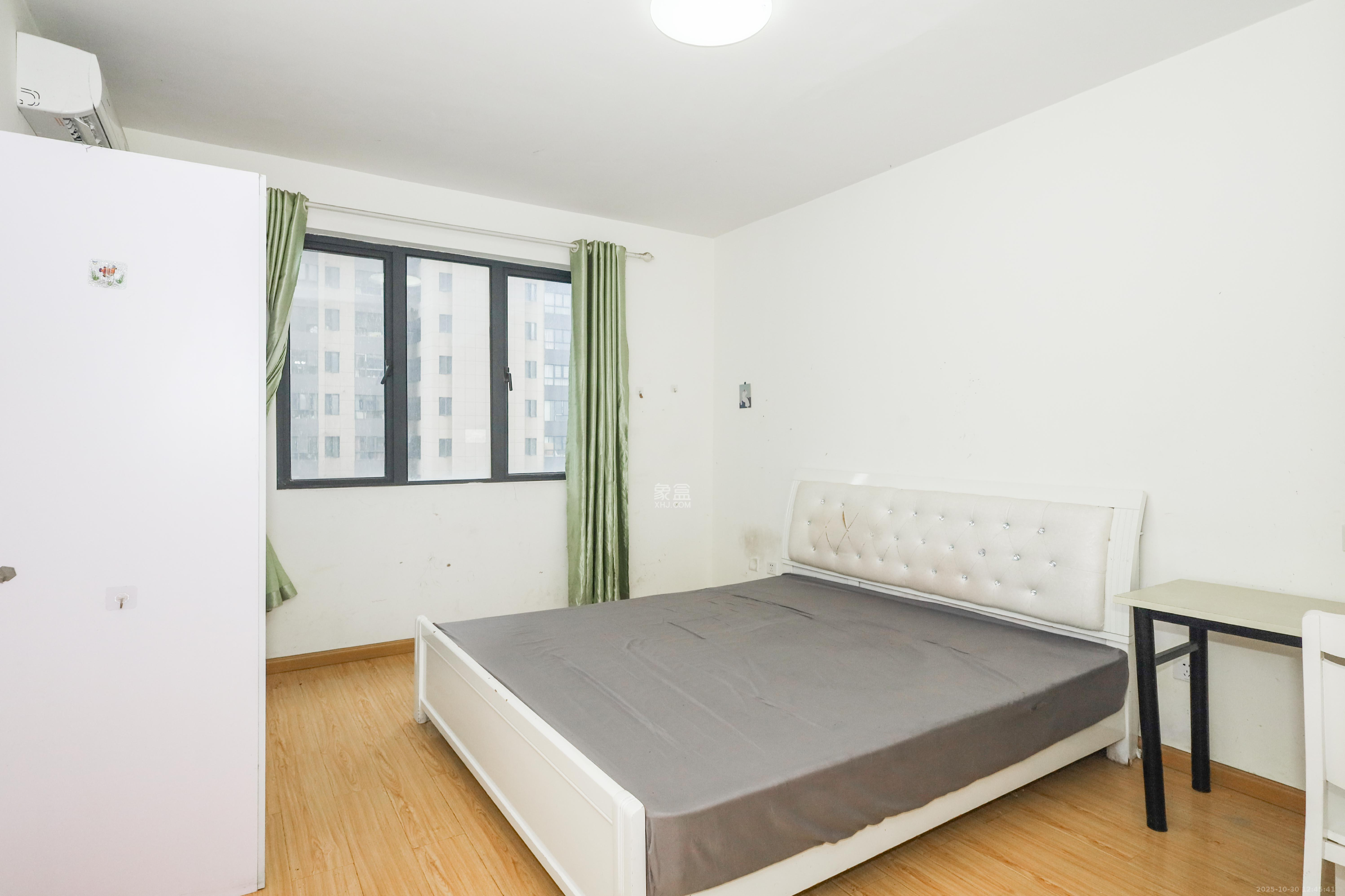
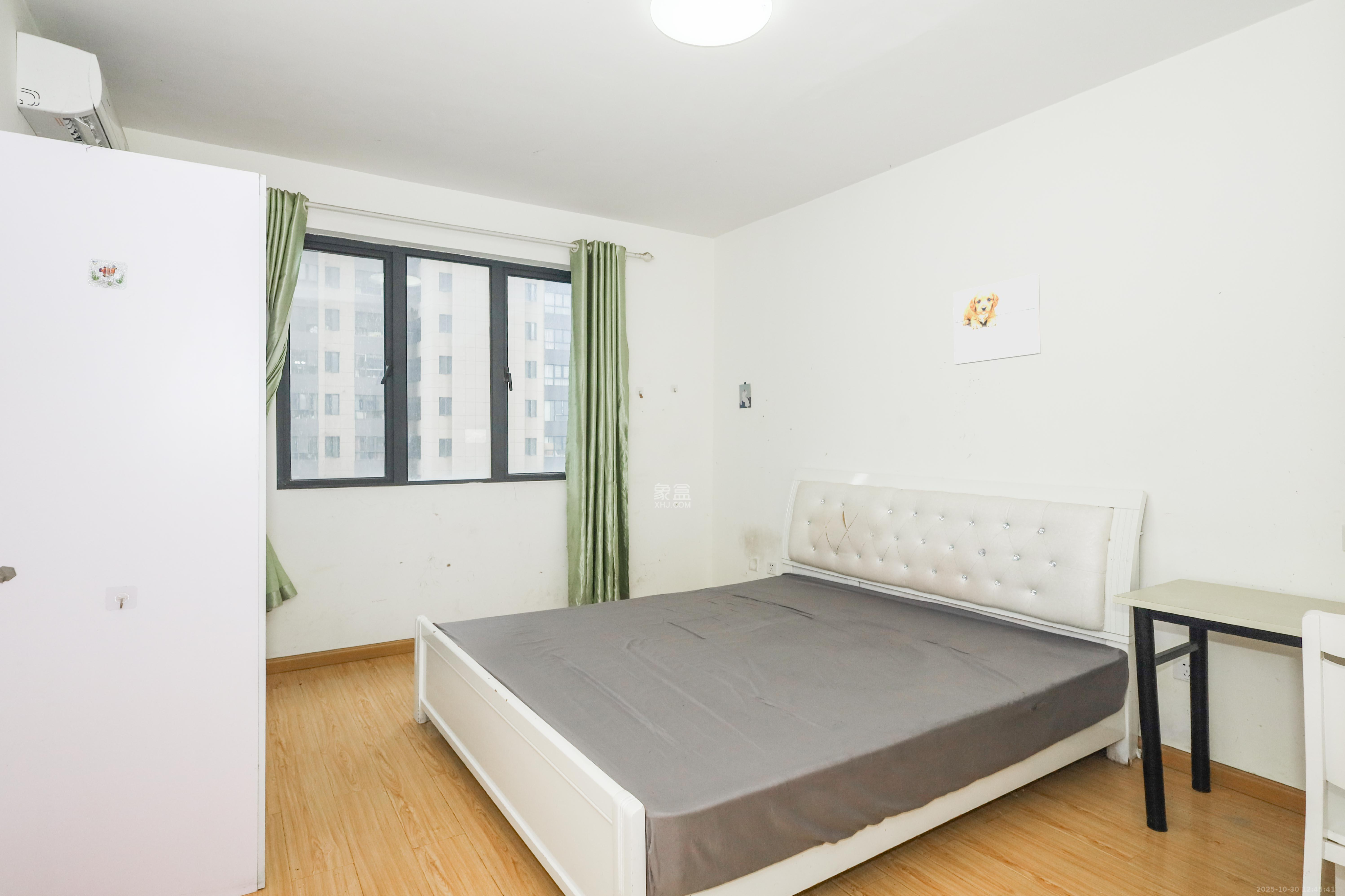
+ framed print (995, 321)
